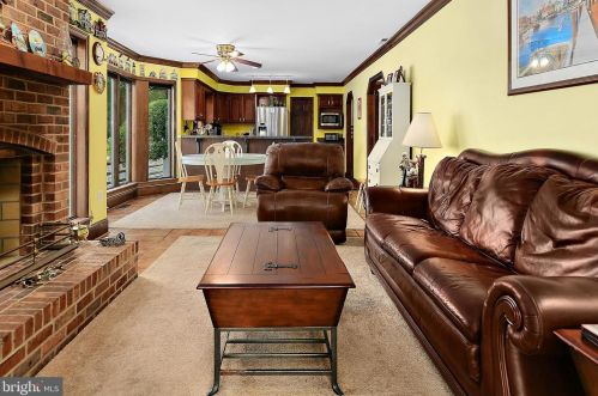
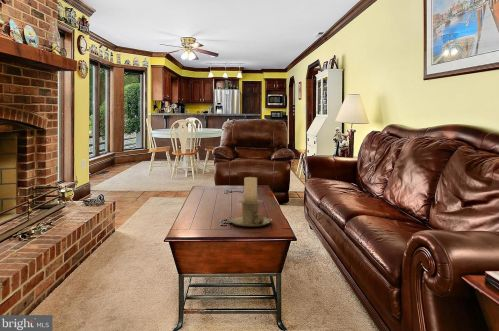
+ candle holder (250, 200)
